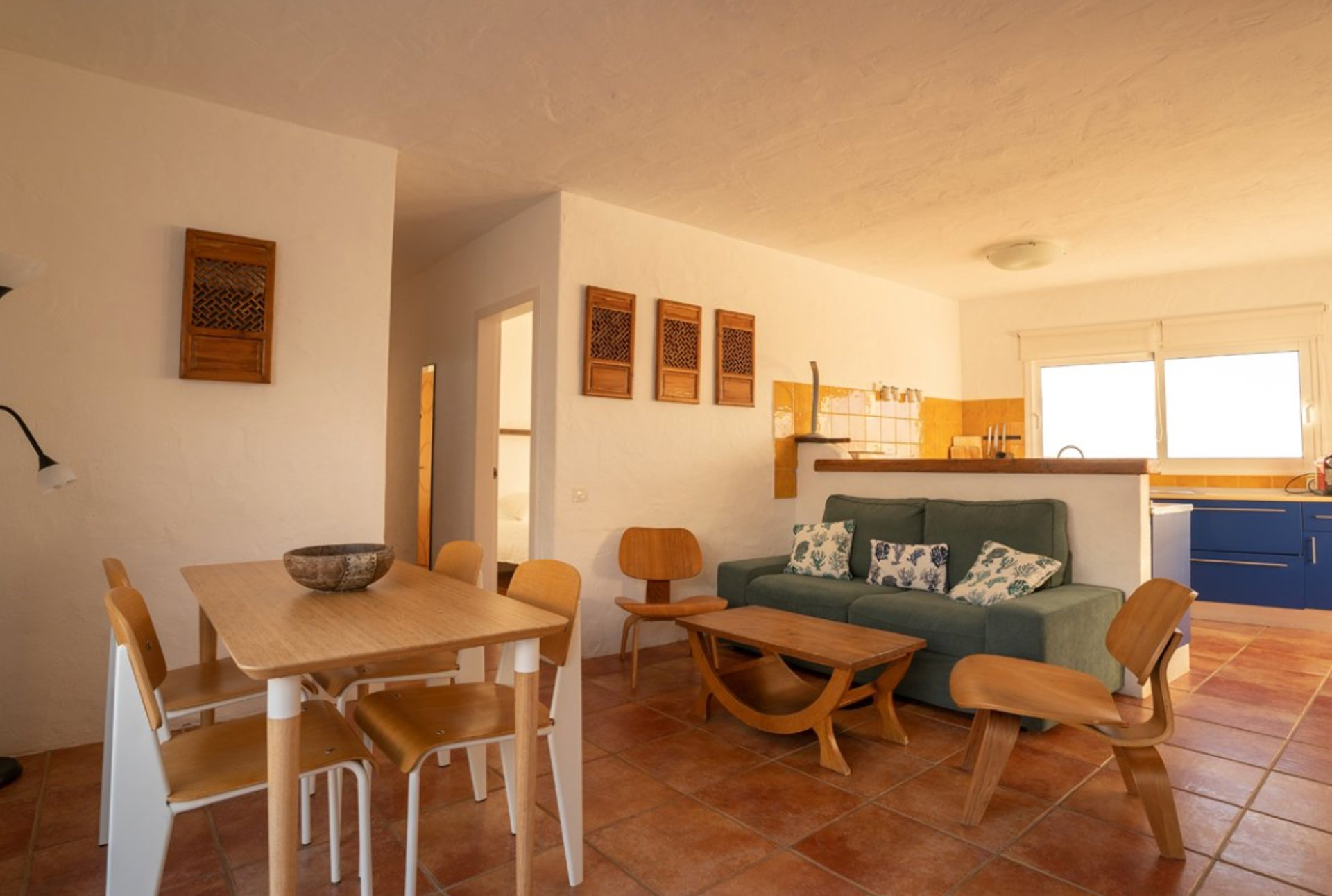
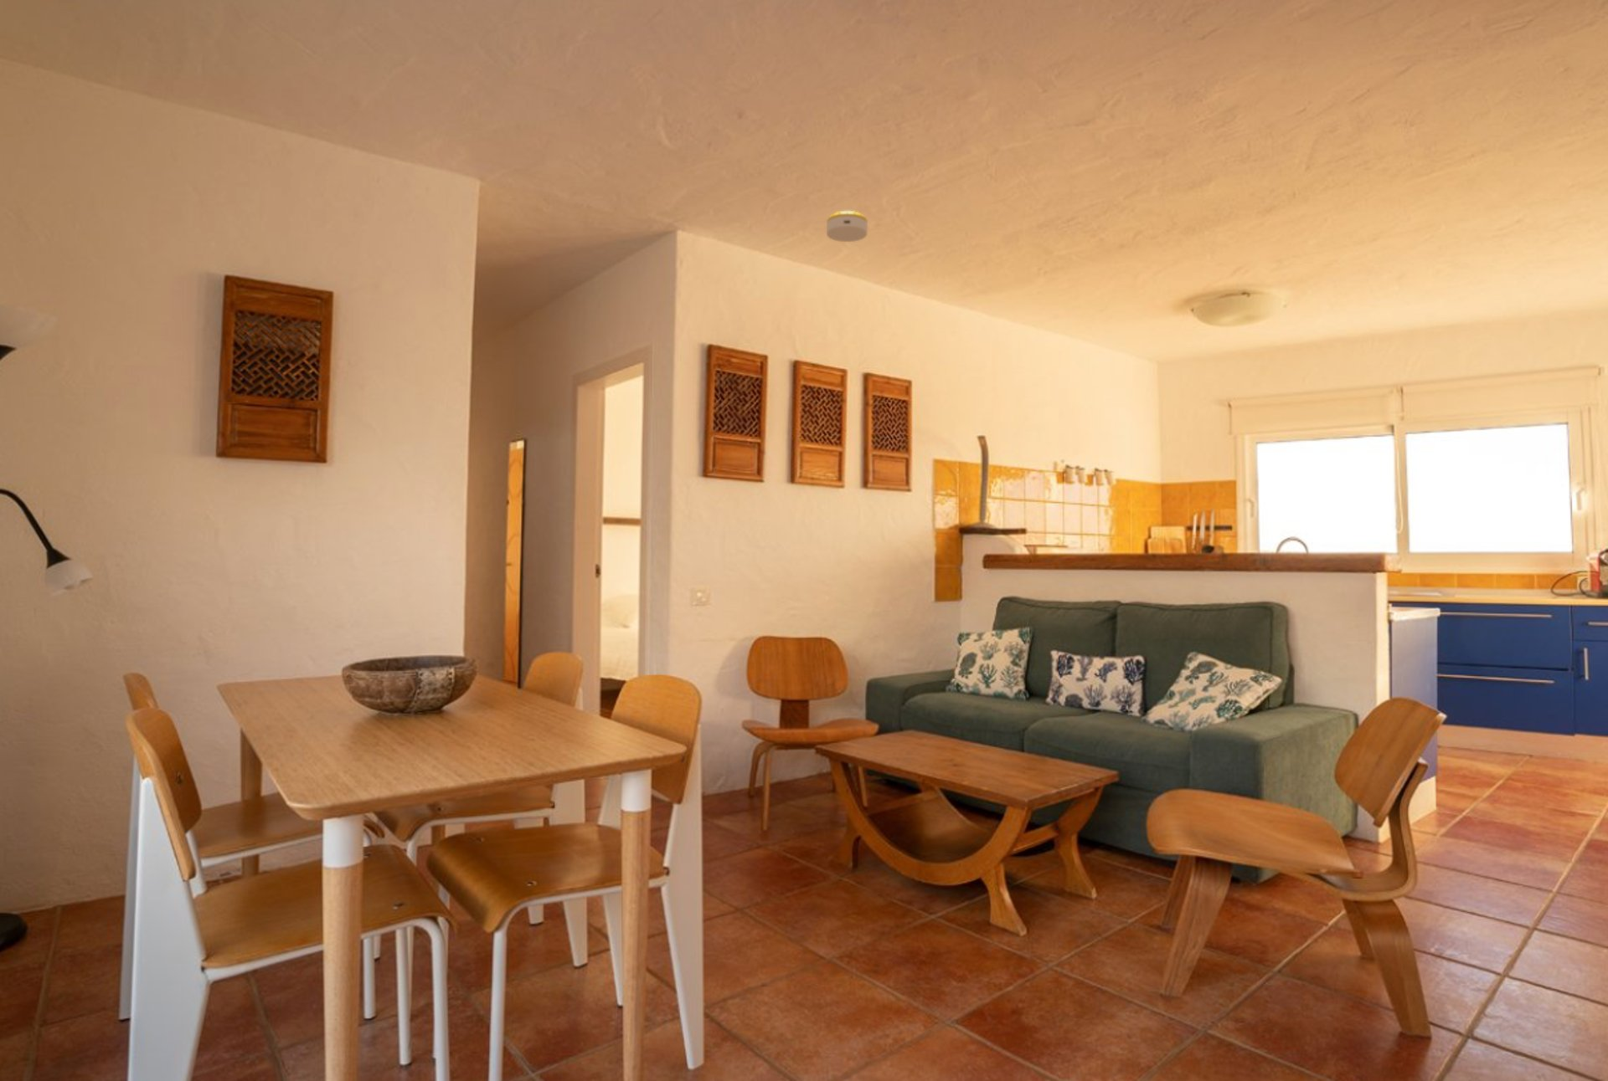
+ smoke detector (846, 226)
